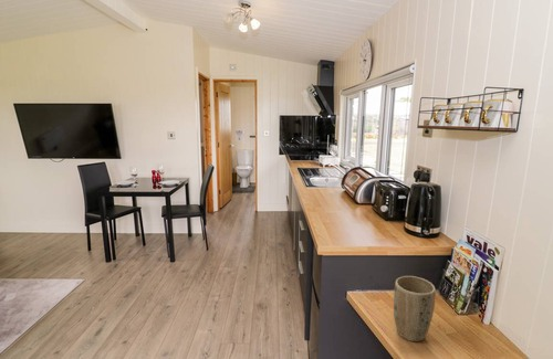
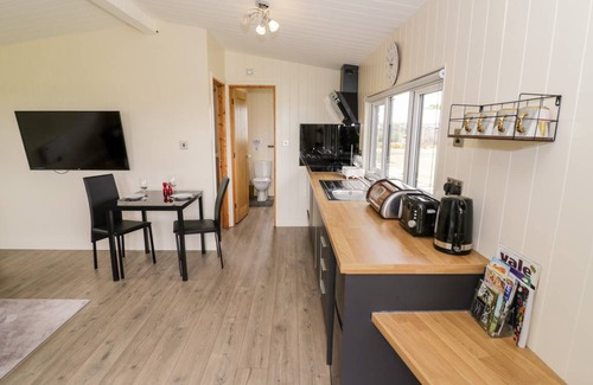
- plant pot (413, 308)
